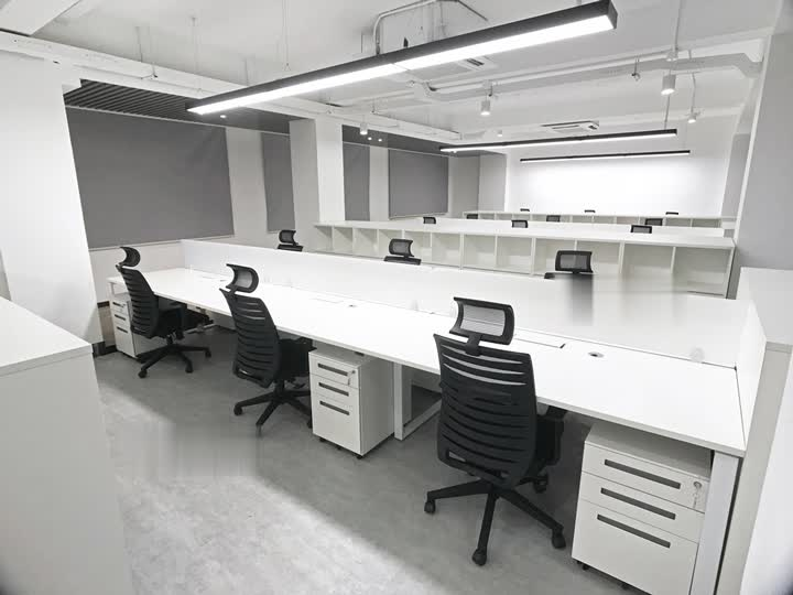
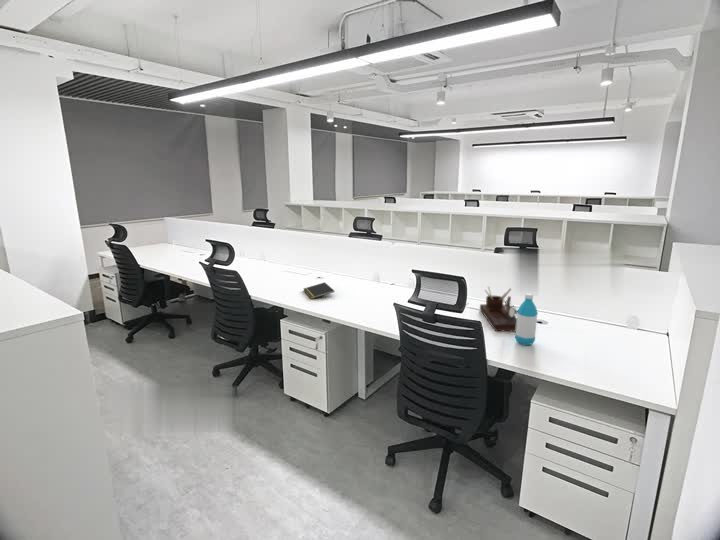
+ water bottle (526, 319)
+ notepad (318, 290)
+ desk organizer (500, 304)
